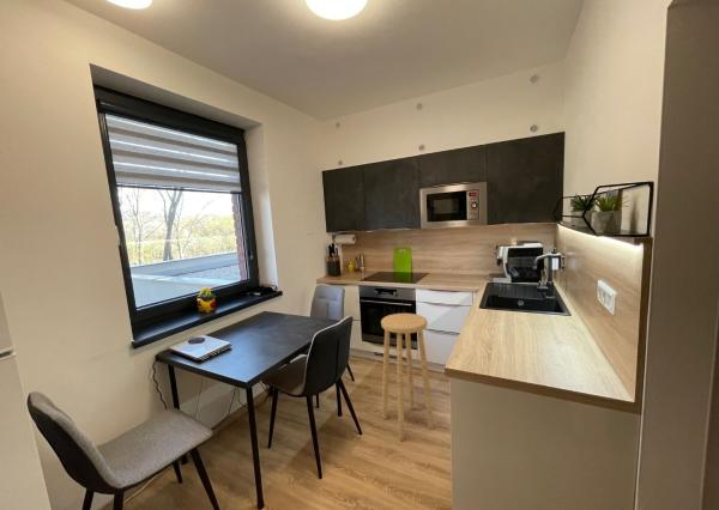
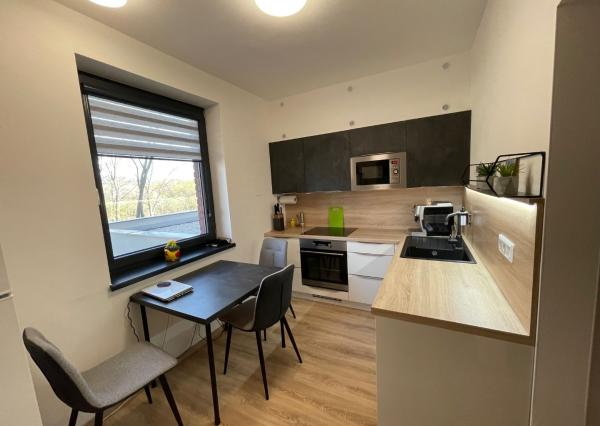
- stool (407, 372)
